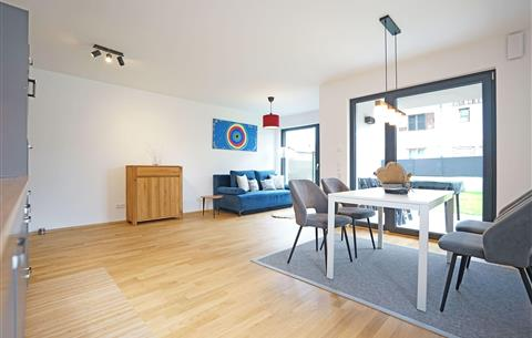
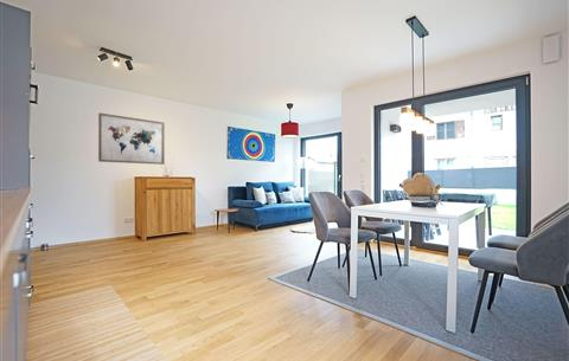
+ wall art (134, 140)
